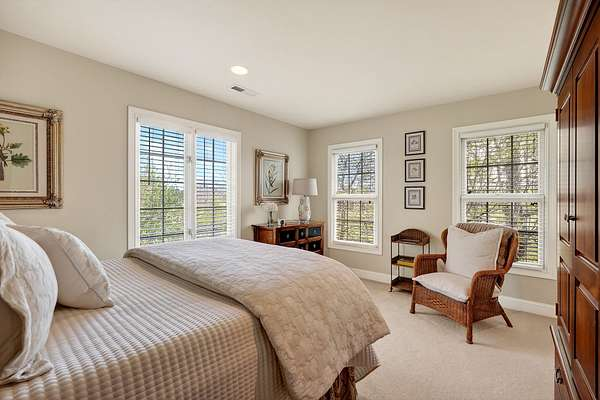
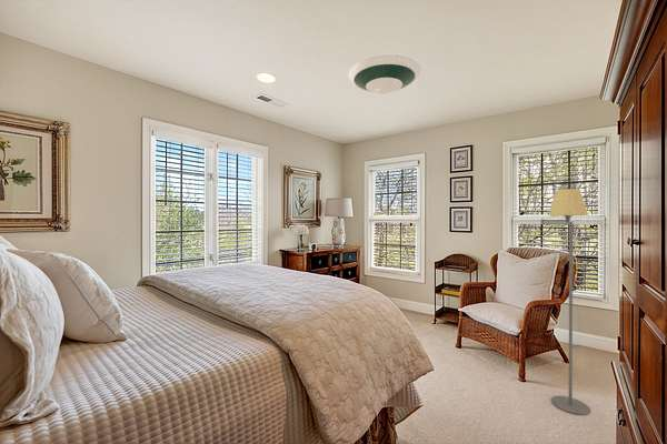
+ floor lamp (569, 293)
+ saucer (384, 82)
